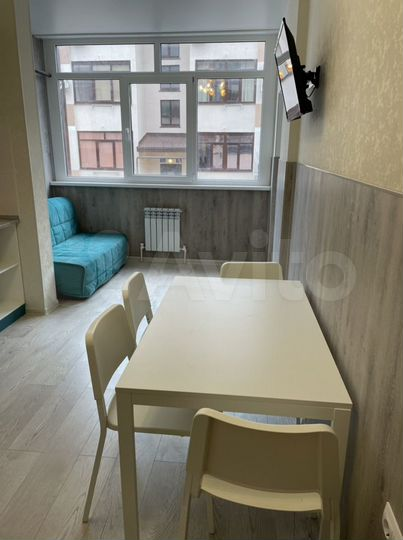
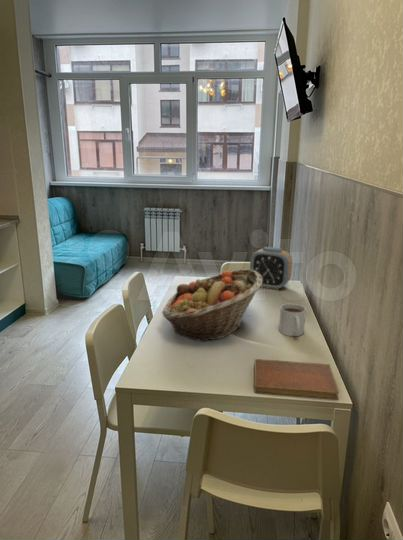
+ alarm clock (270, 267)
+ fruit basket (212, 300)
+ mug (293, 321)
+ notebook (293, 377)
